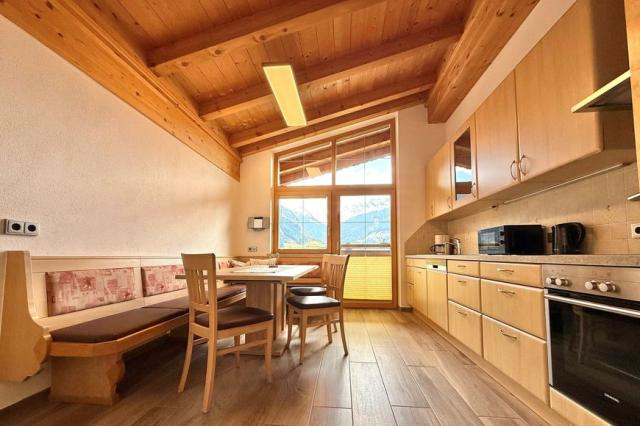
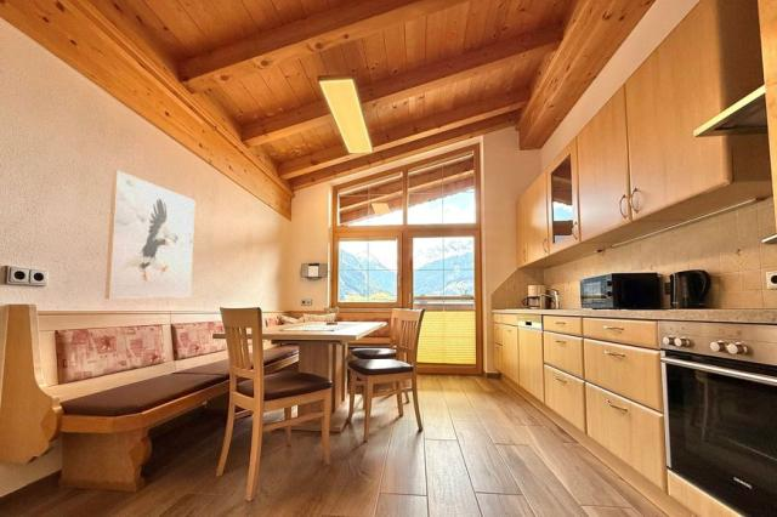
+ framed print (157, 242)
